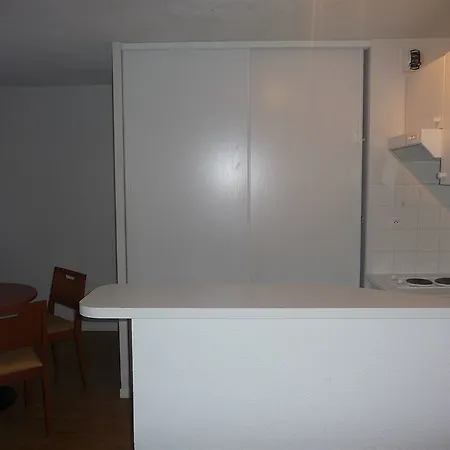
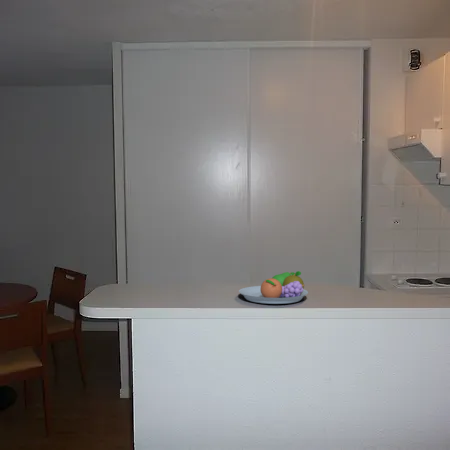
+ fruit bowl (275, 284)
